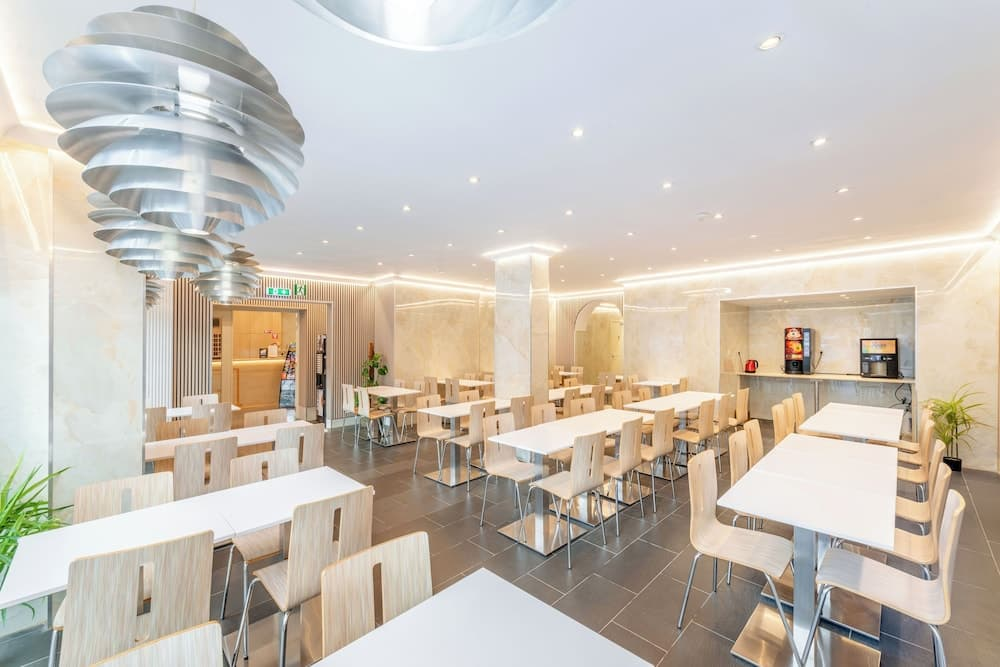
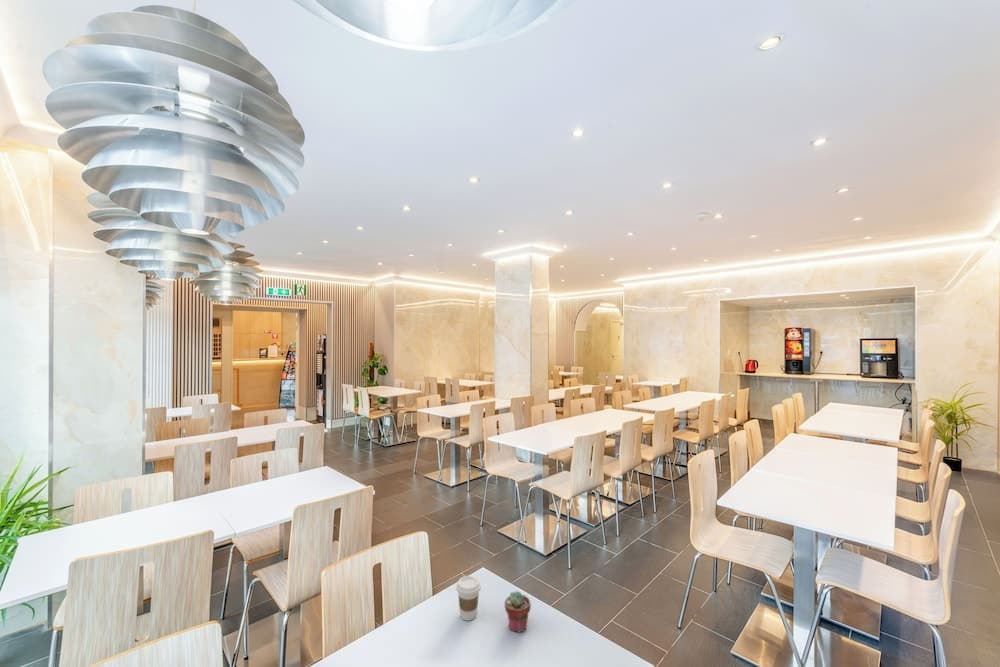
+ coffee cup (468, 598)
+ potted succulent (517, 609)
